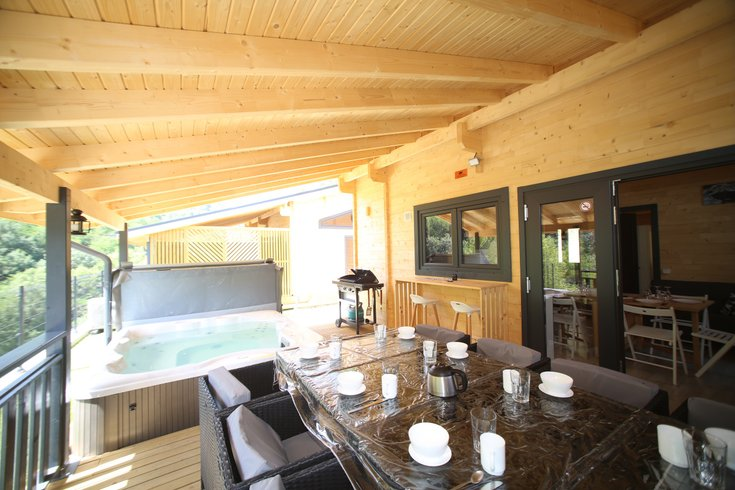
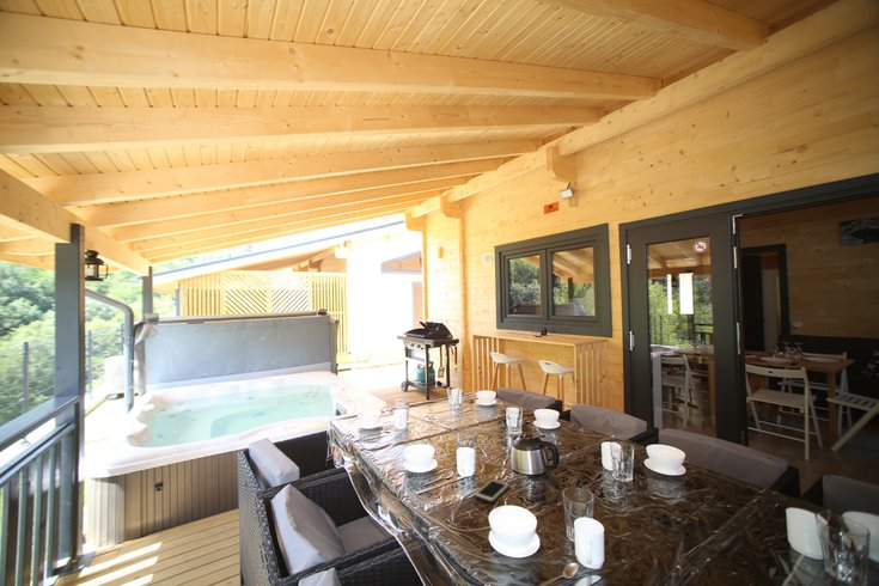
+ cell phone (492, 489)
